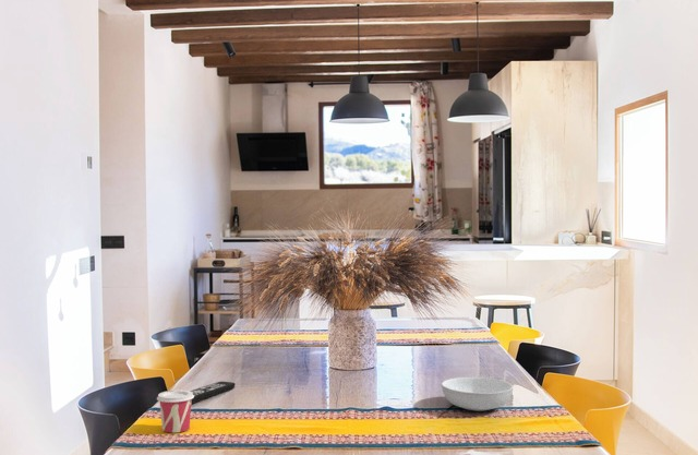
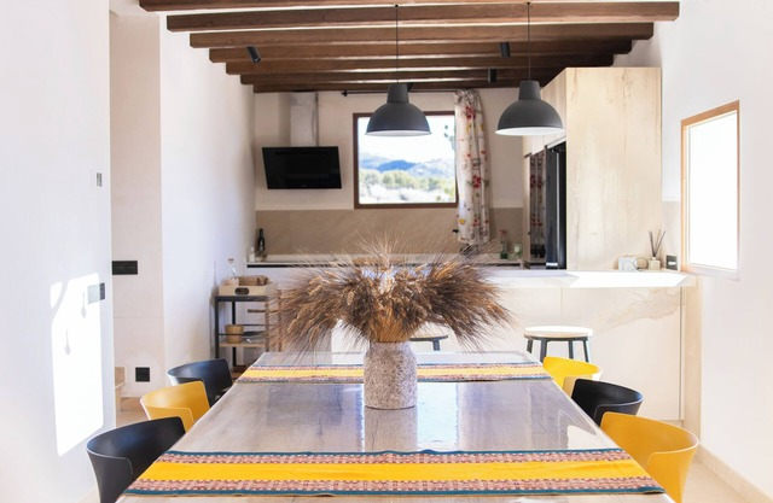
- remote control (204, 393)
- cup (176, 411)
- serving bowl (477, 395)
